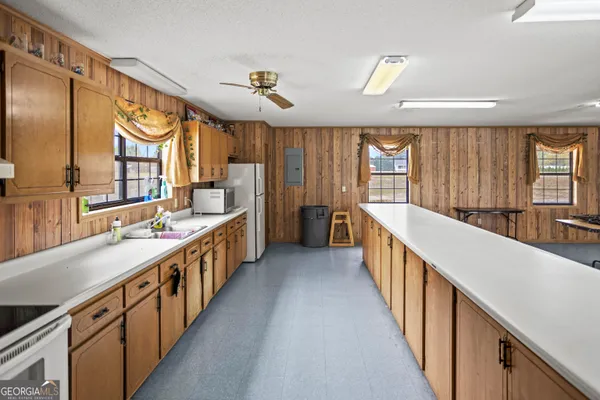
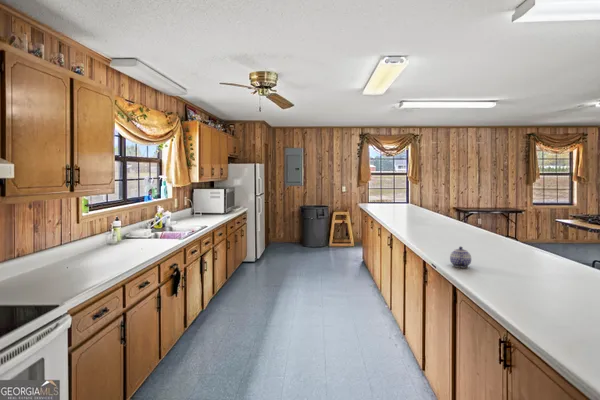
+ teapot (460, 256)
